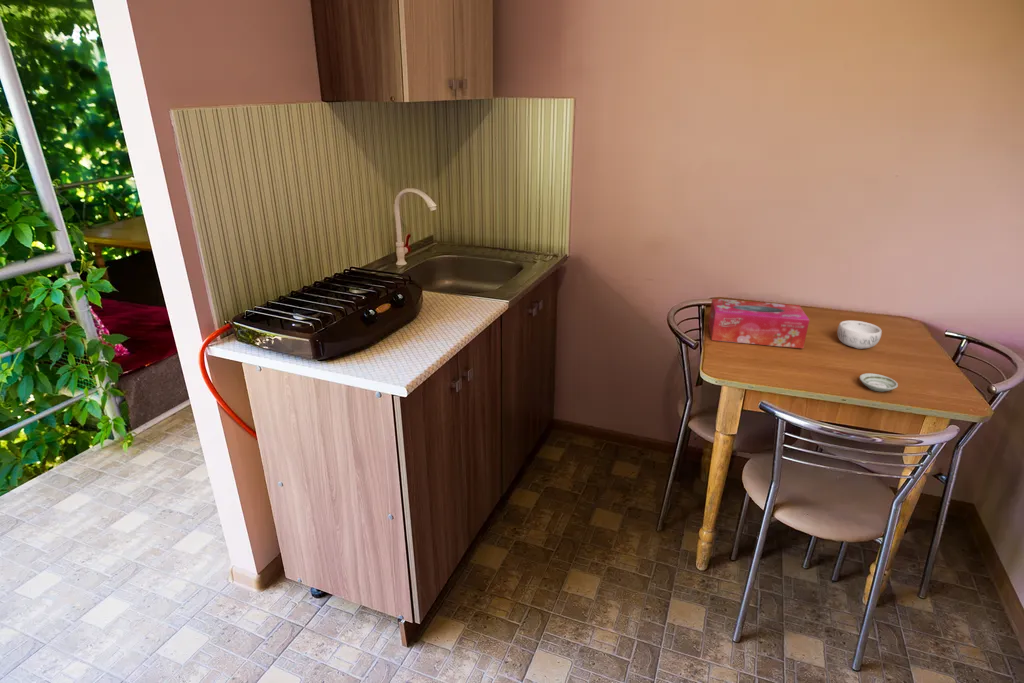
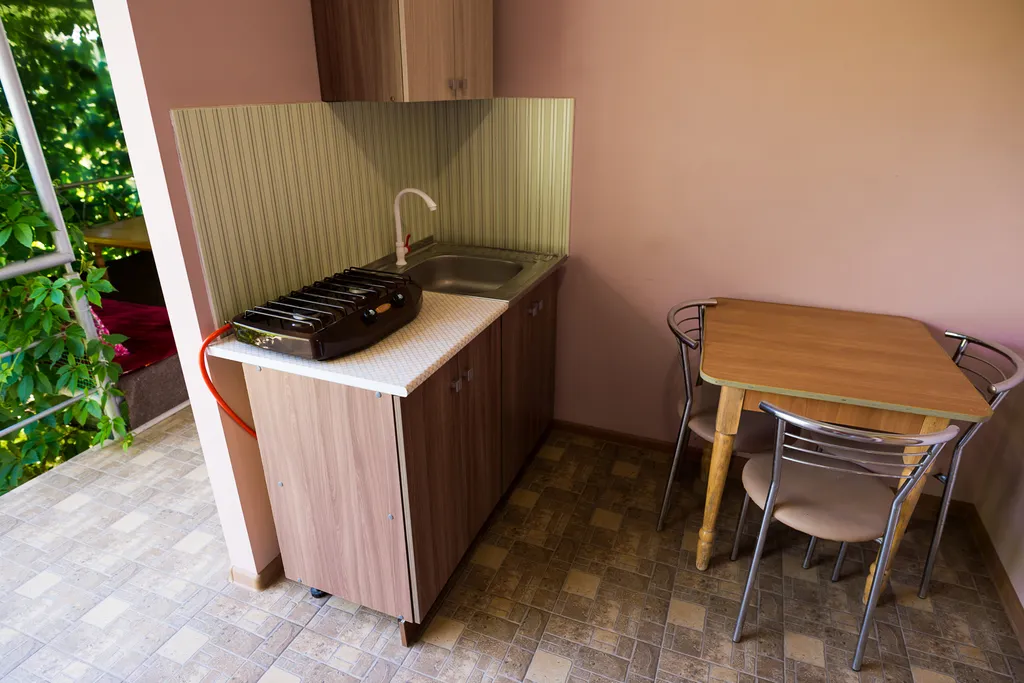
- decorative bowl (858, 334)
- saucer (877, 384)
- tissue box (755, 322)
